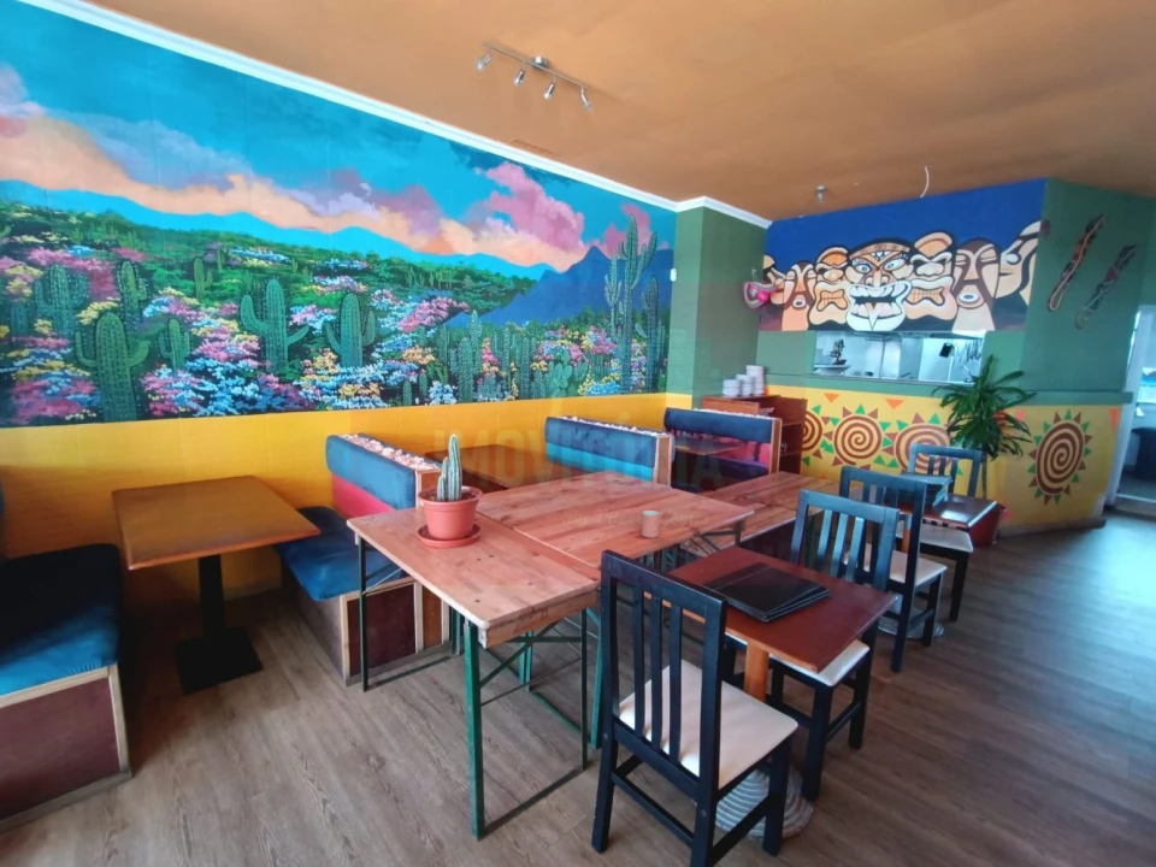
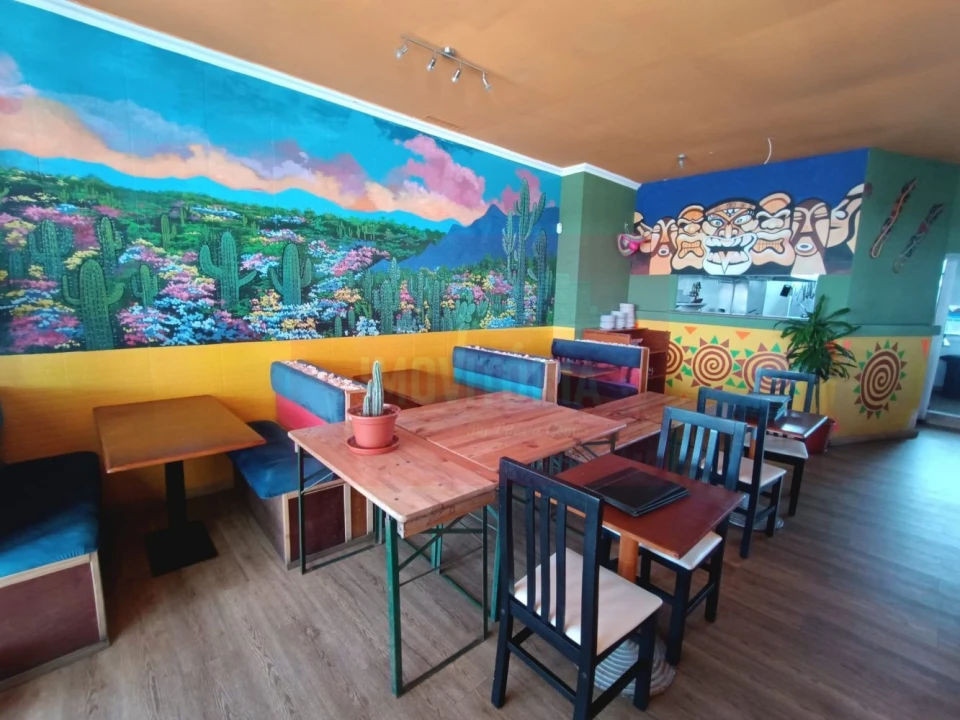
- cup (645, 523)
